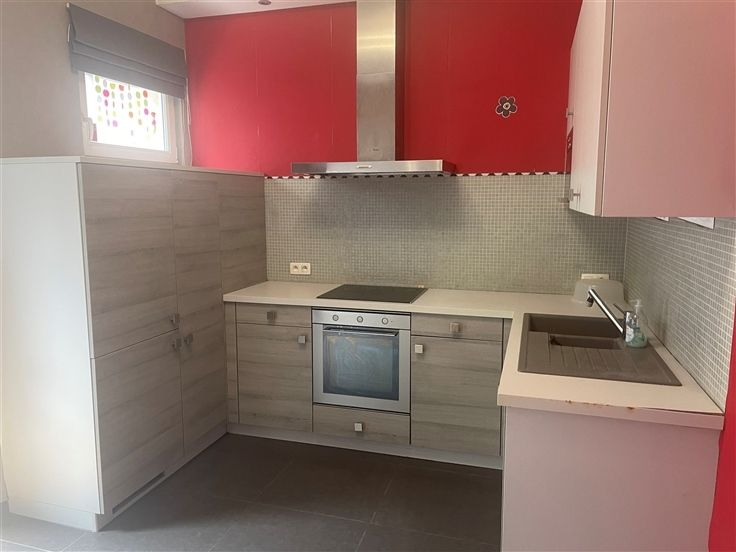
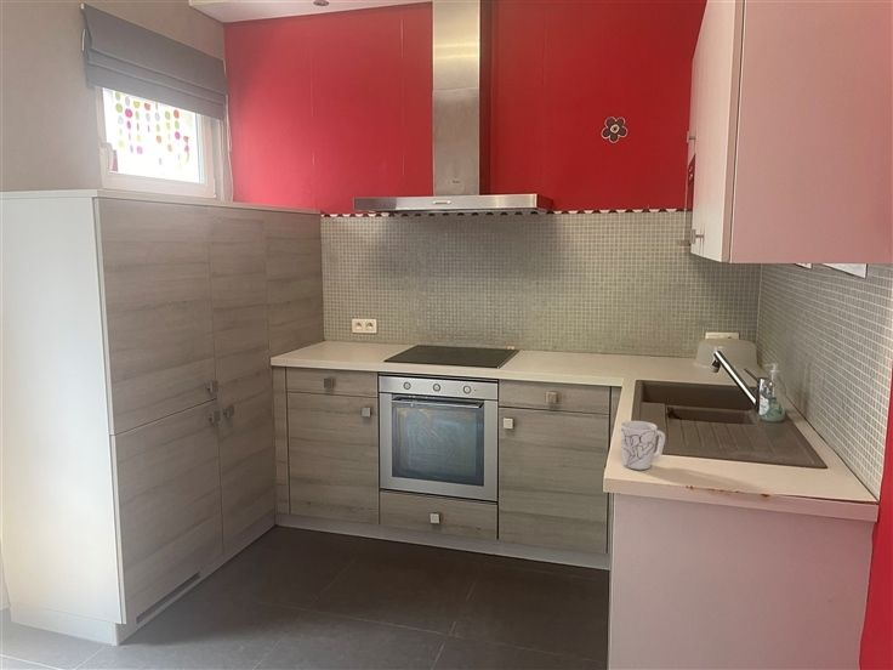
+ mug (643, 444)
